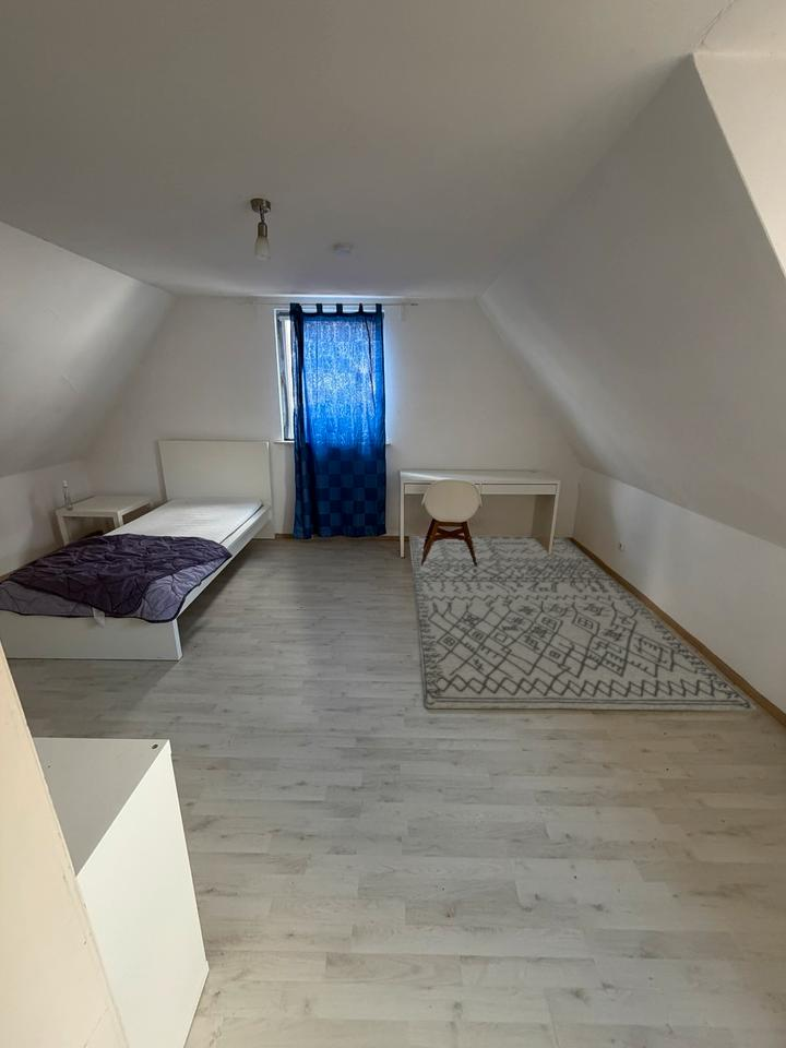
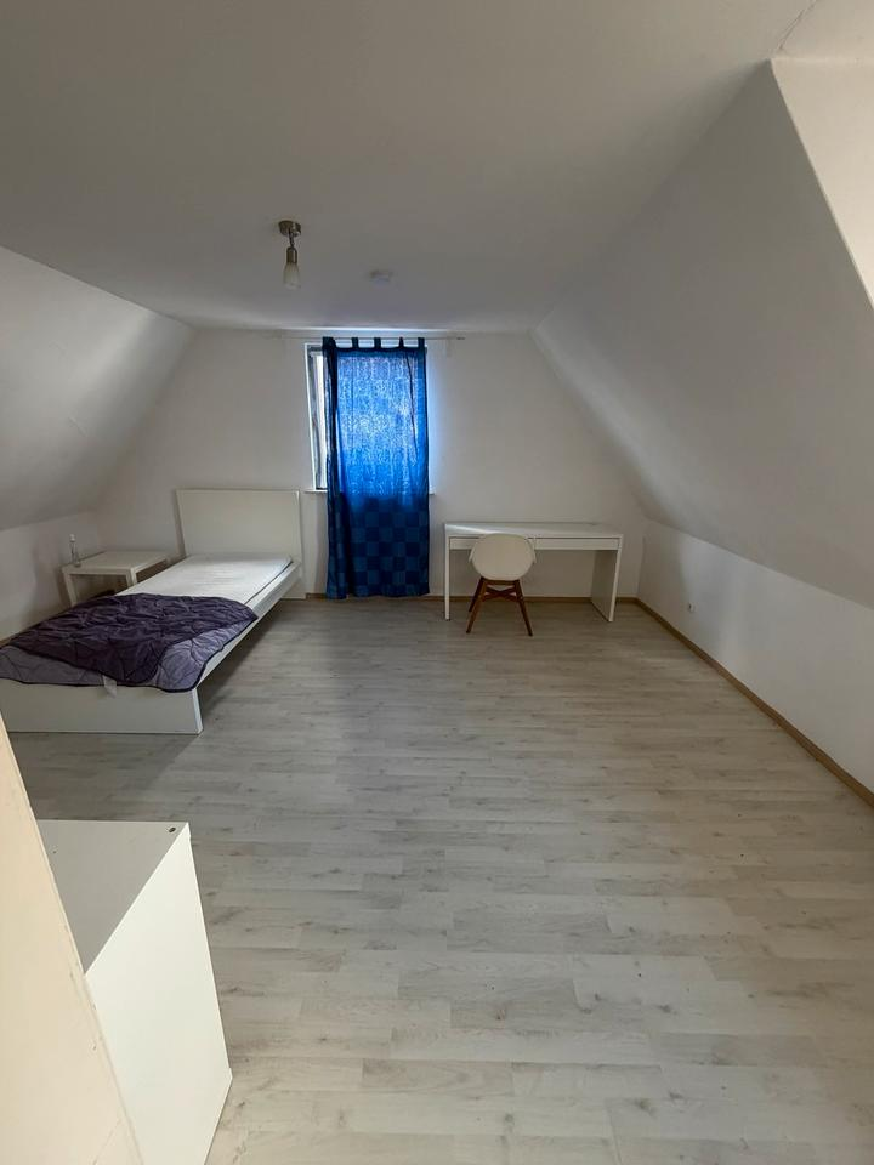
- rug (521, 592)
